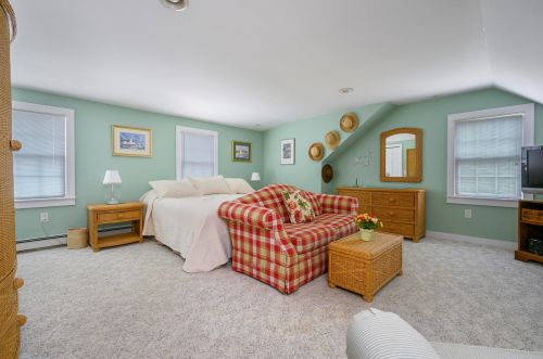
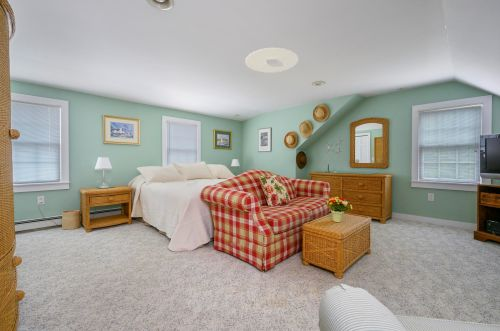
+ ceiling light (271, 59)
